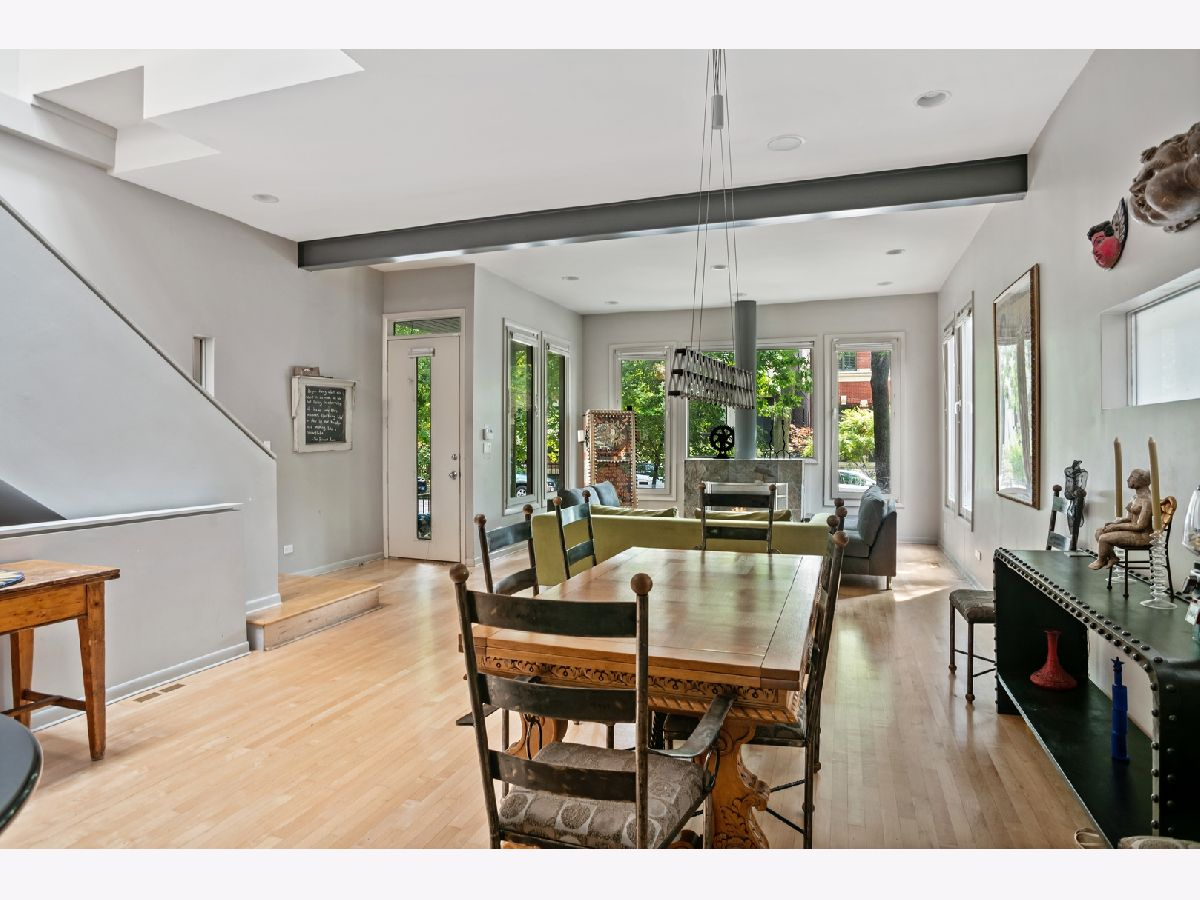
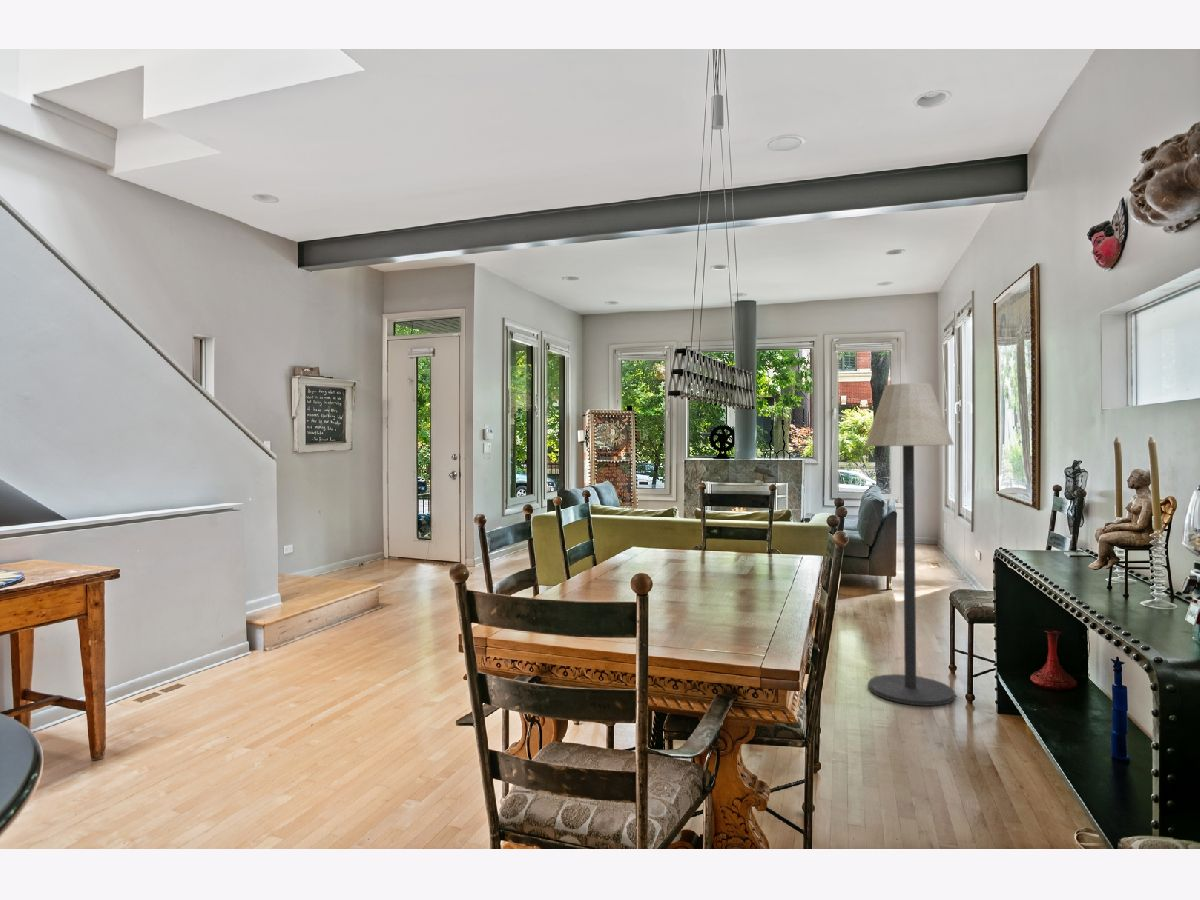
+ floor lamp (909, 538)
